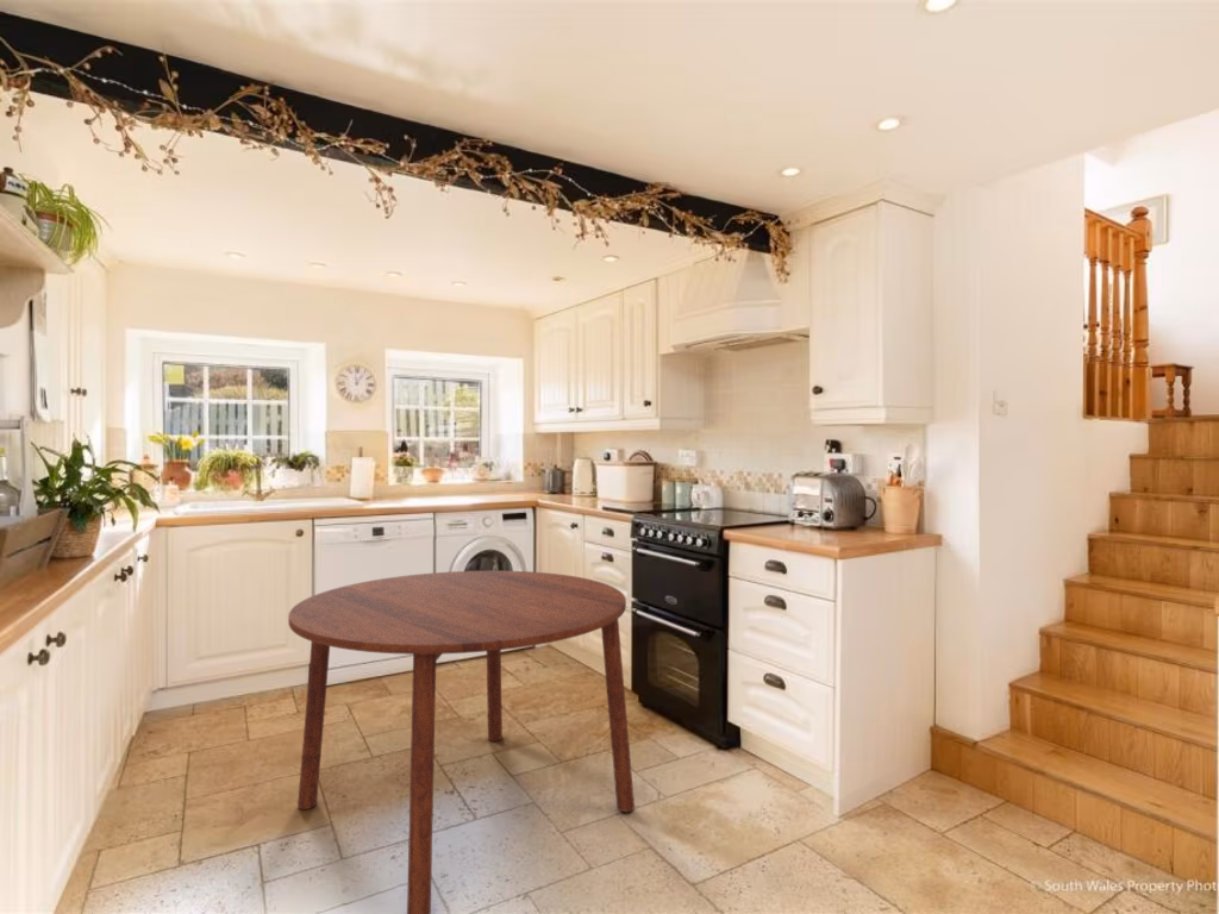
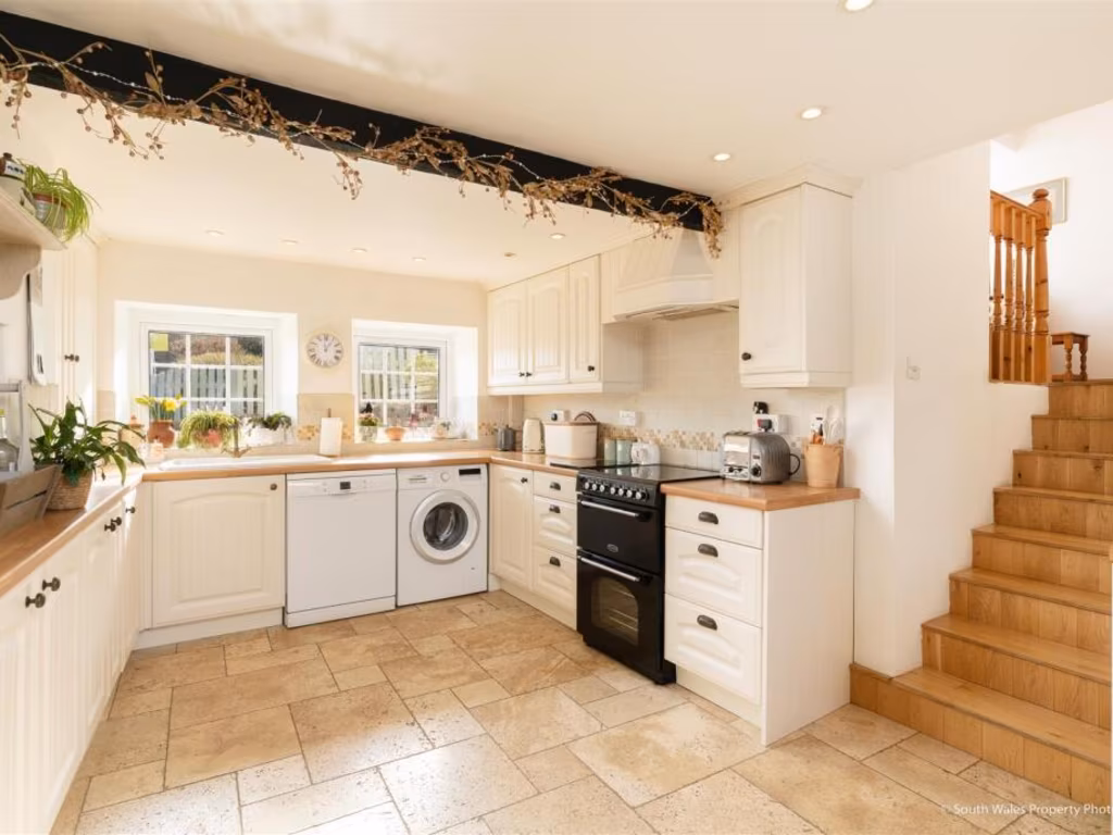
- dining table (487, 702)
